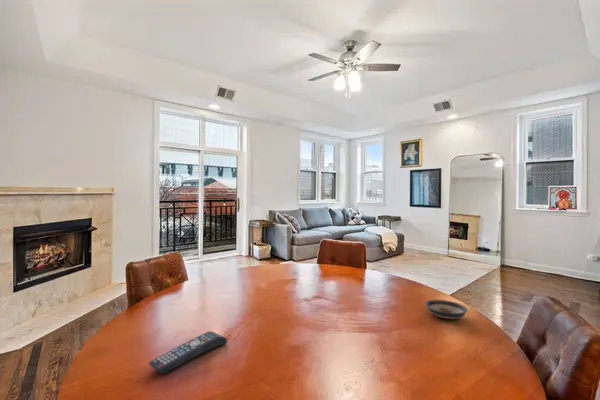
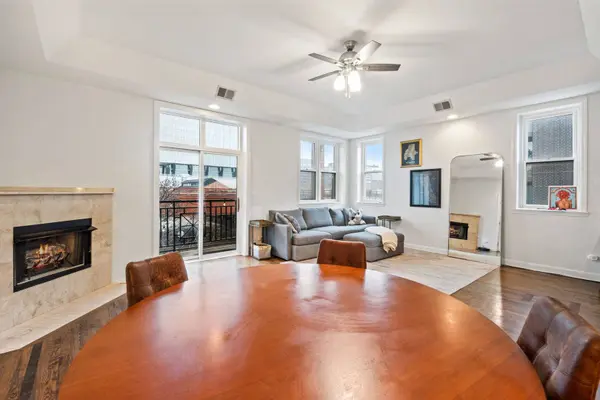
- remote control (191, 349)
- saucer (445, 310)
